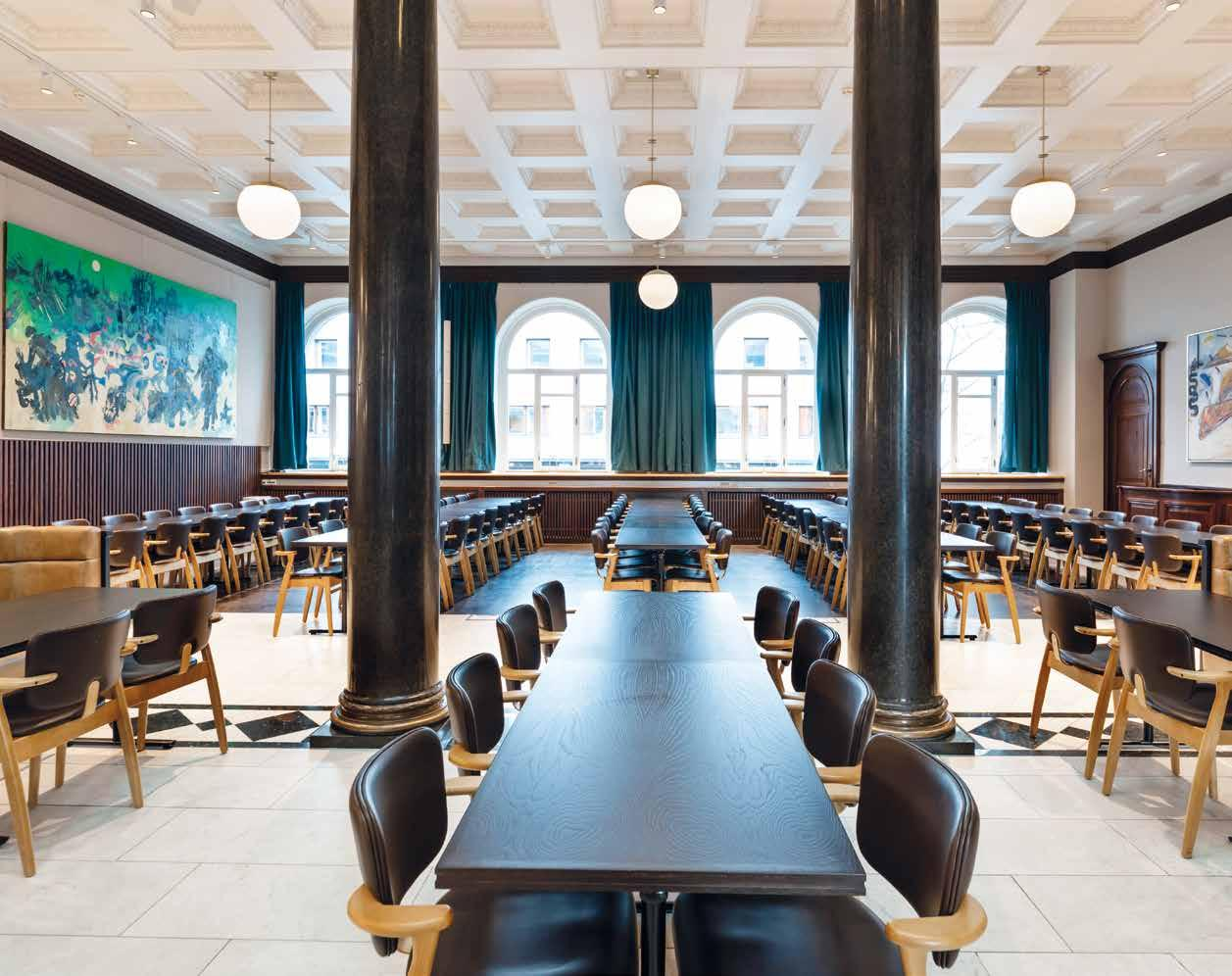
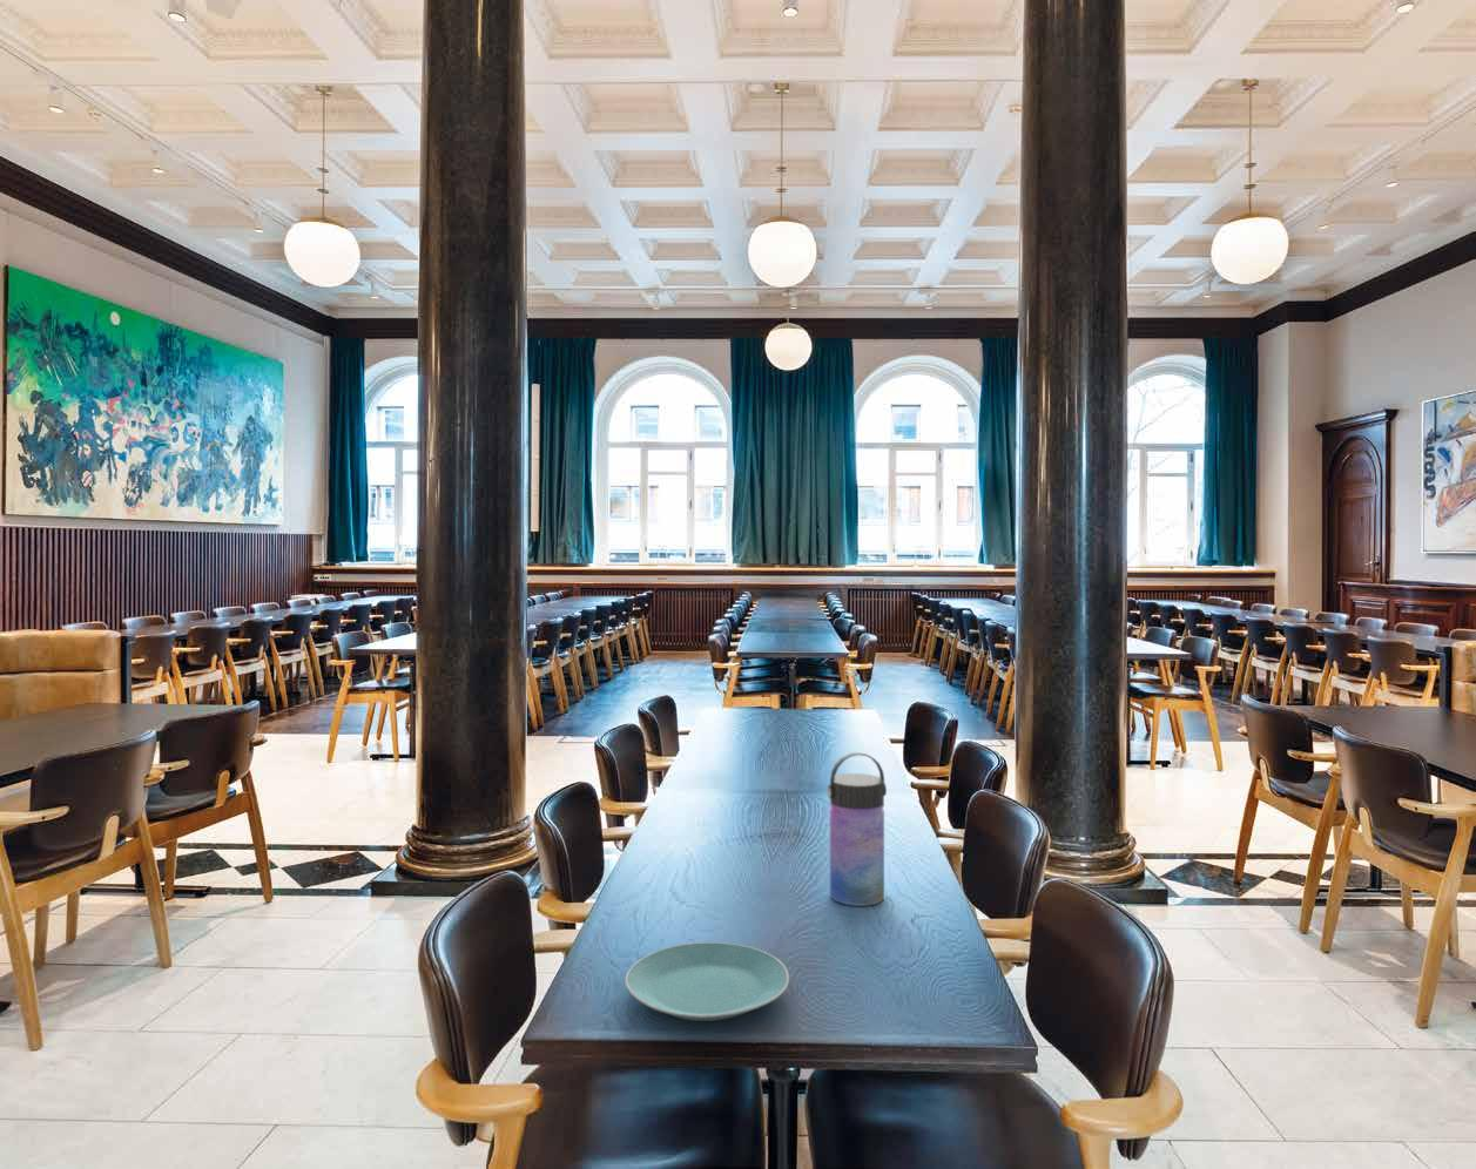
+ water bottle (857, 824)
+ plate (707, 983)
